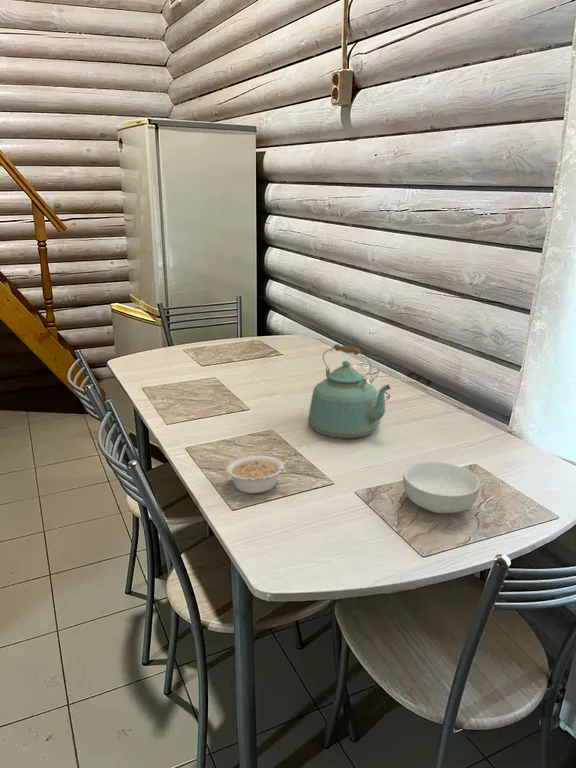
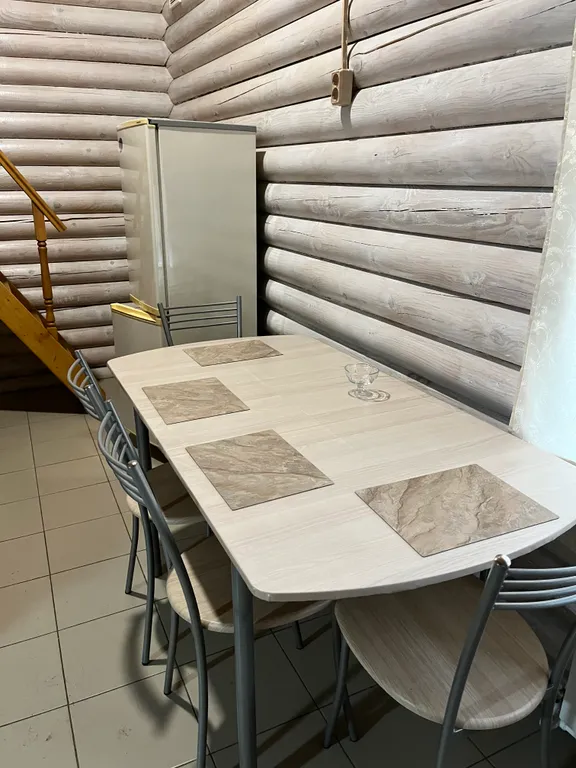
- kettle (351, 389)
- legume (257, 473)
- cereal bowl (439, 490)
